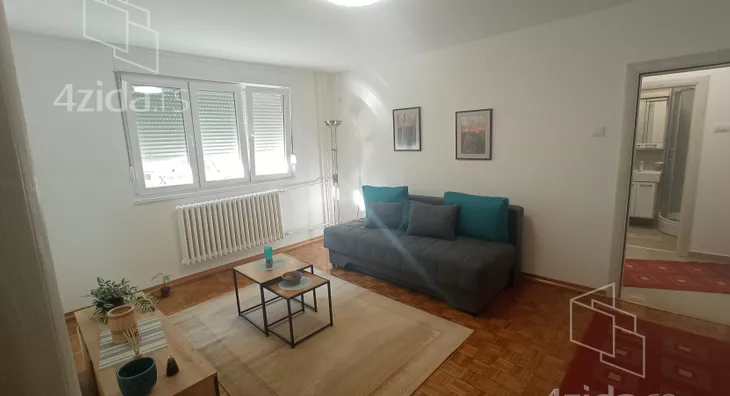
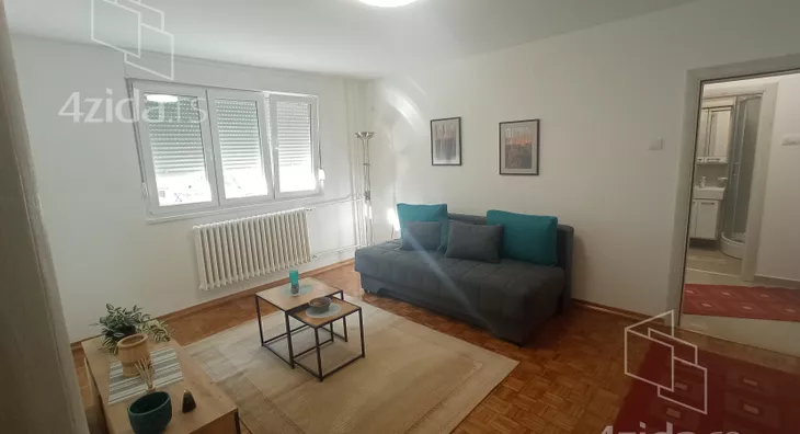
- potted plant (163, 284)
